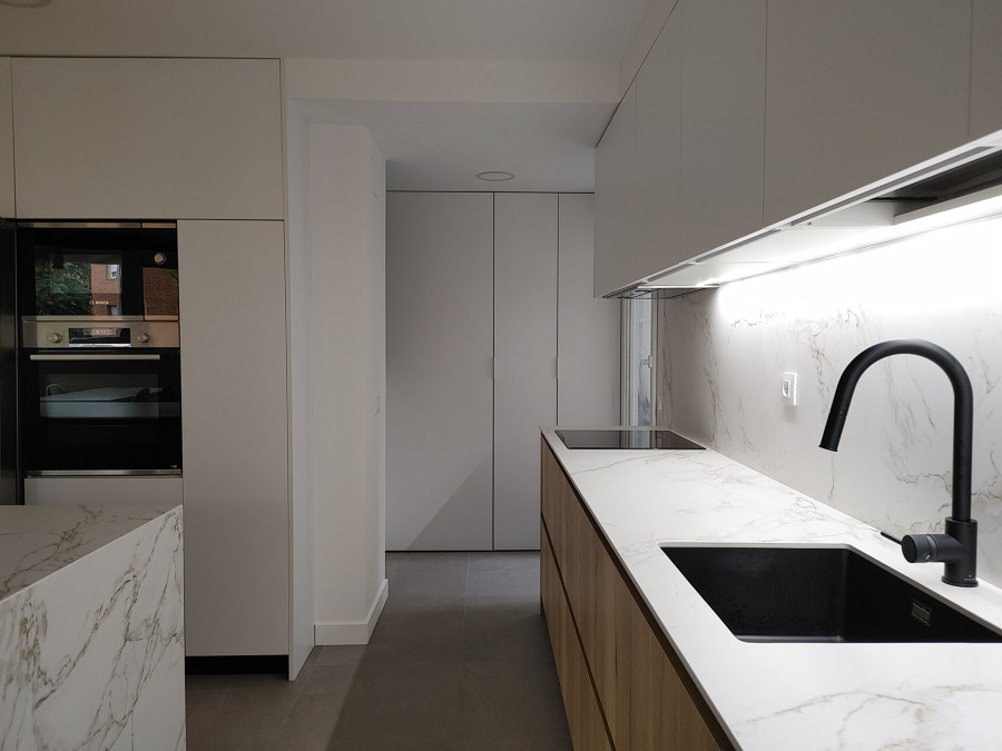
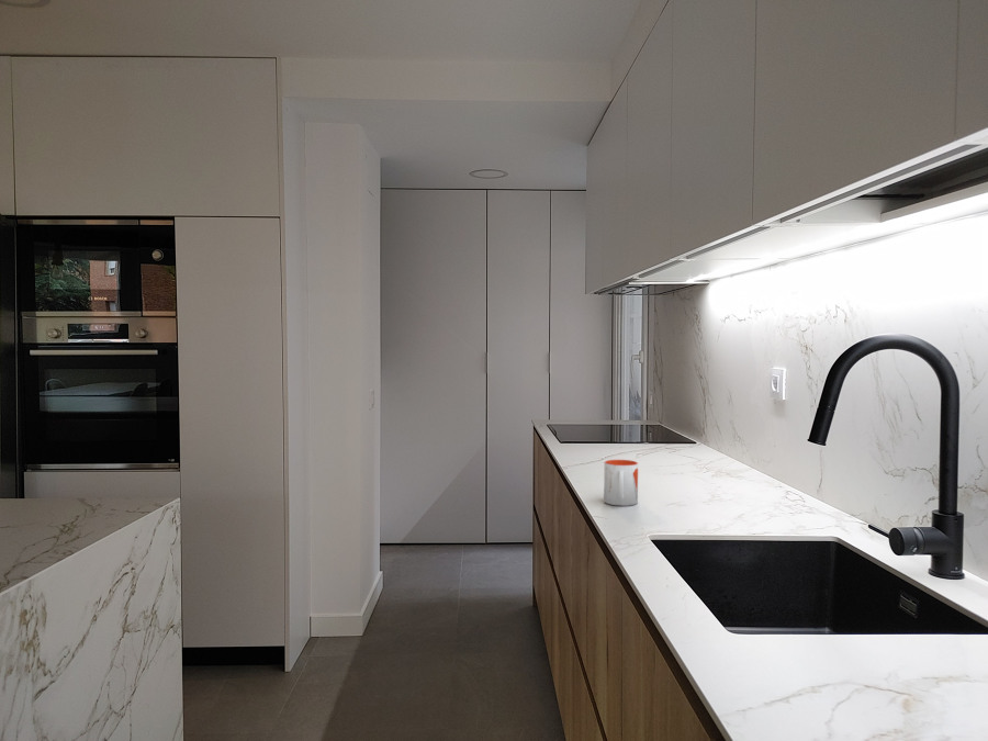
+ mug (620, 483)
